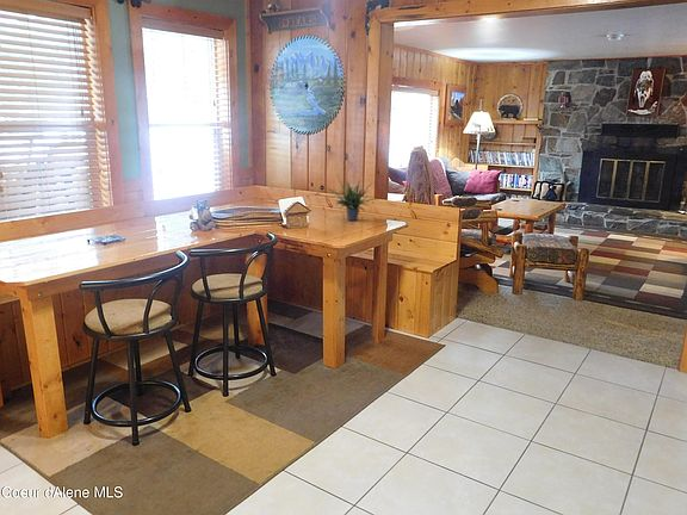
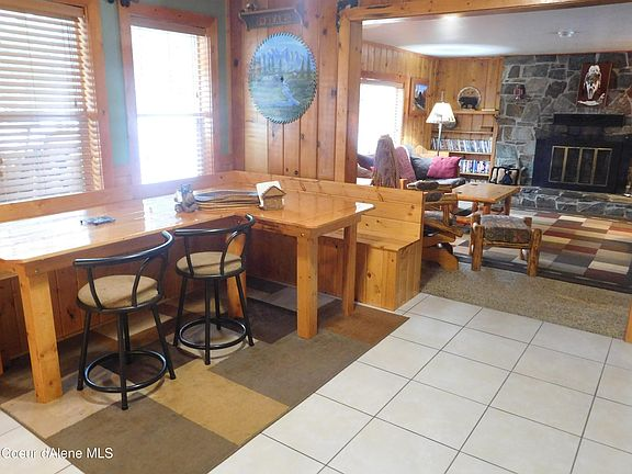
- potted plant (351, 194)
